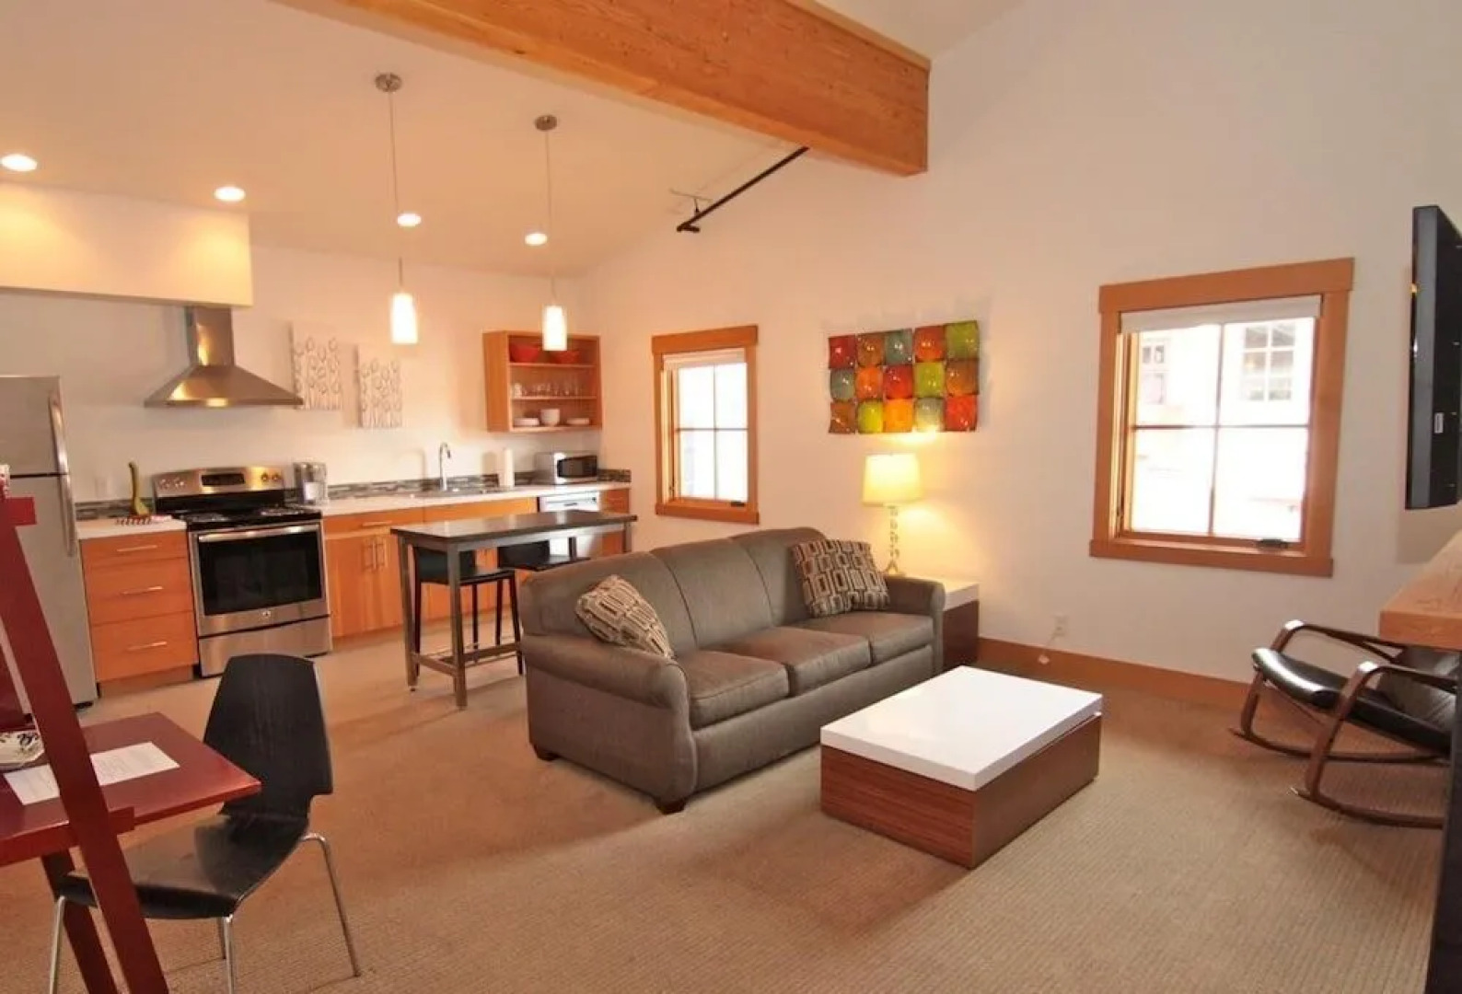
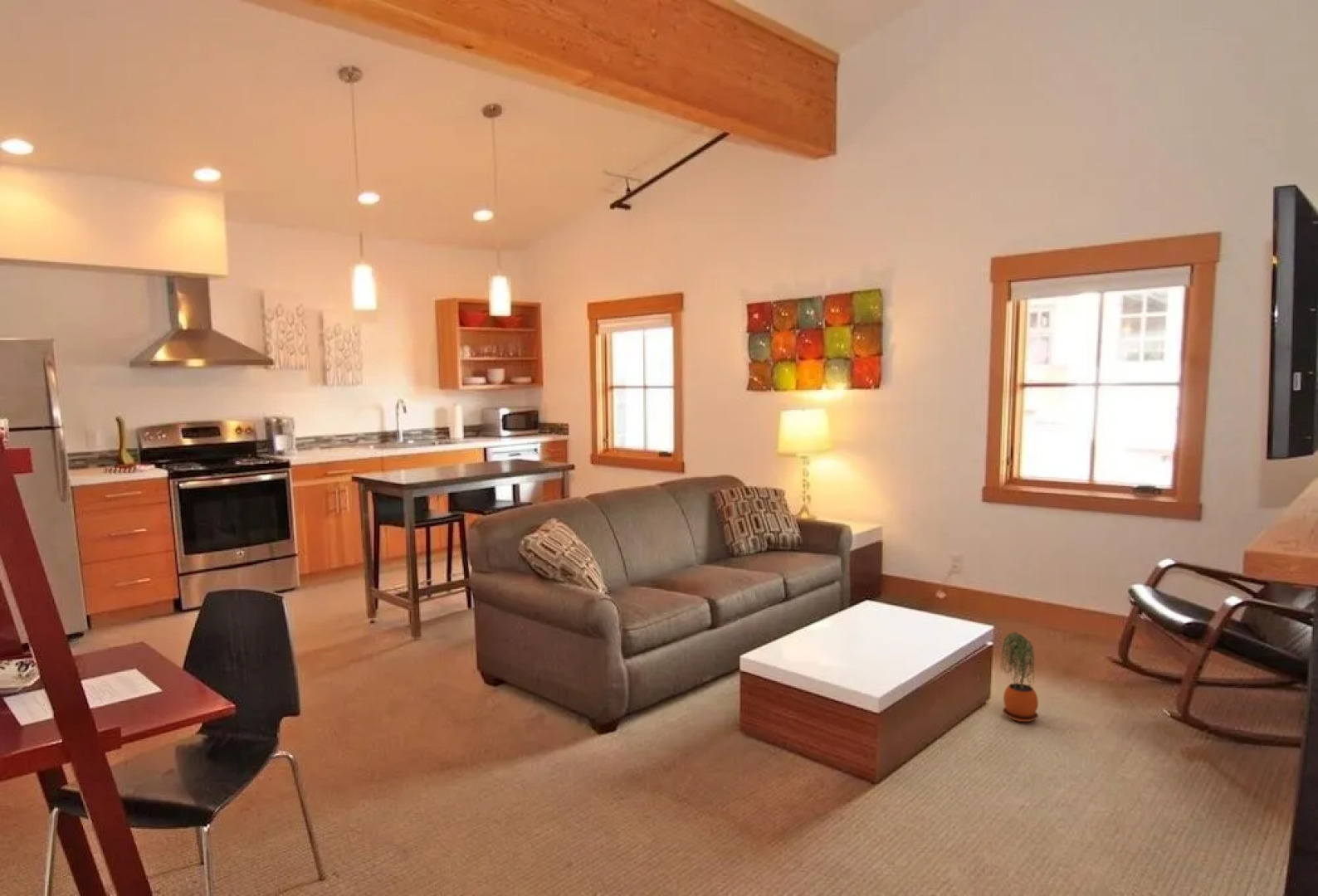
+ potted plant (1018, 677)
